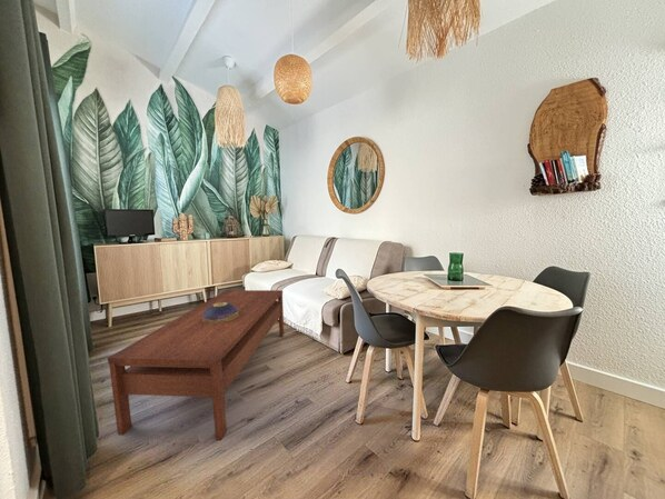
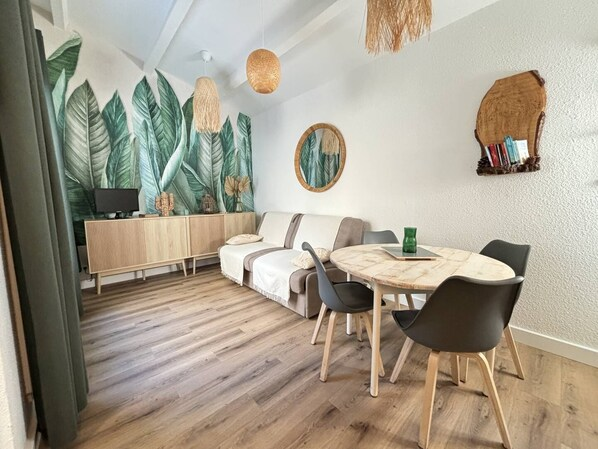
- decorative bowl (220, 309)
- coffee table (224, 341)
